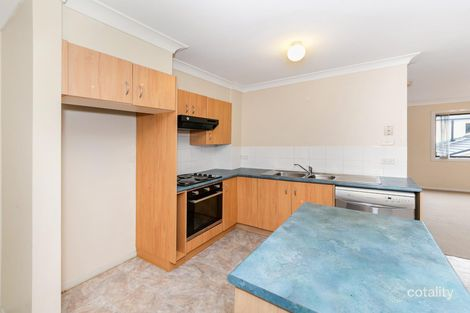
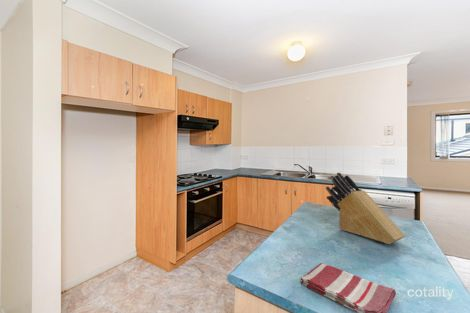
+ dish towel (345, 285)
+ knife block (360, 203)
